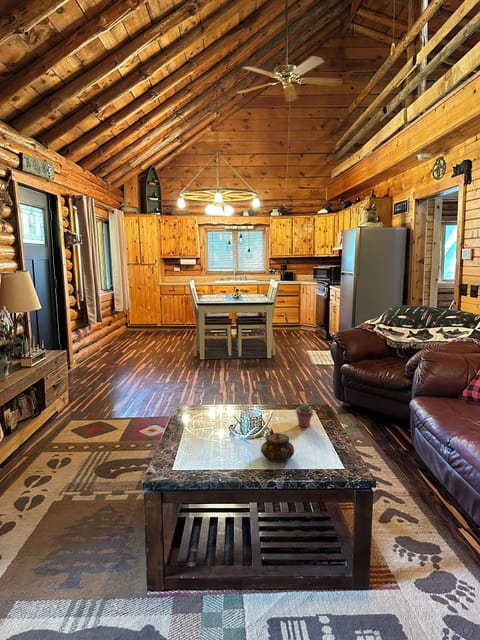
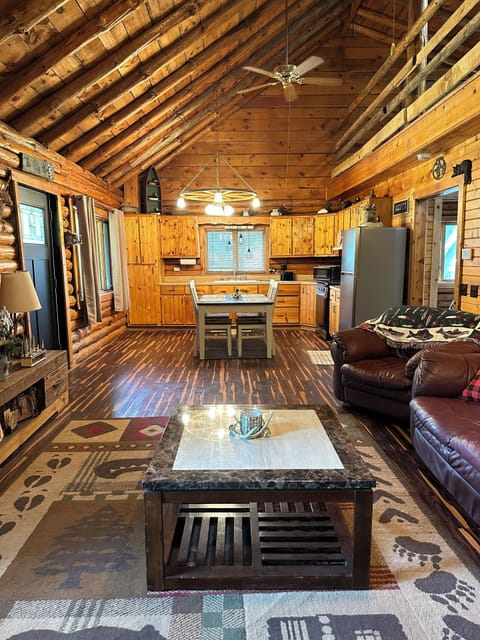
- potted succulent (304, 414)
- teapot (277, 444)
